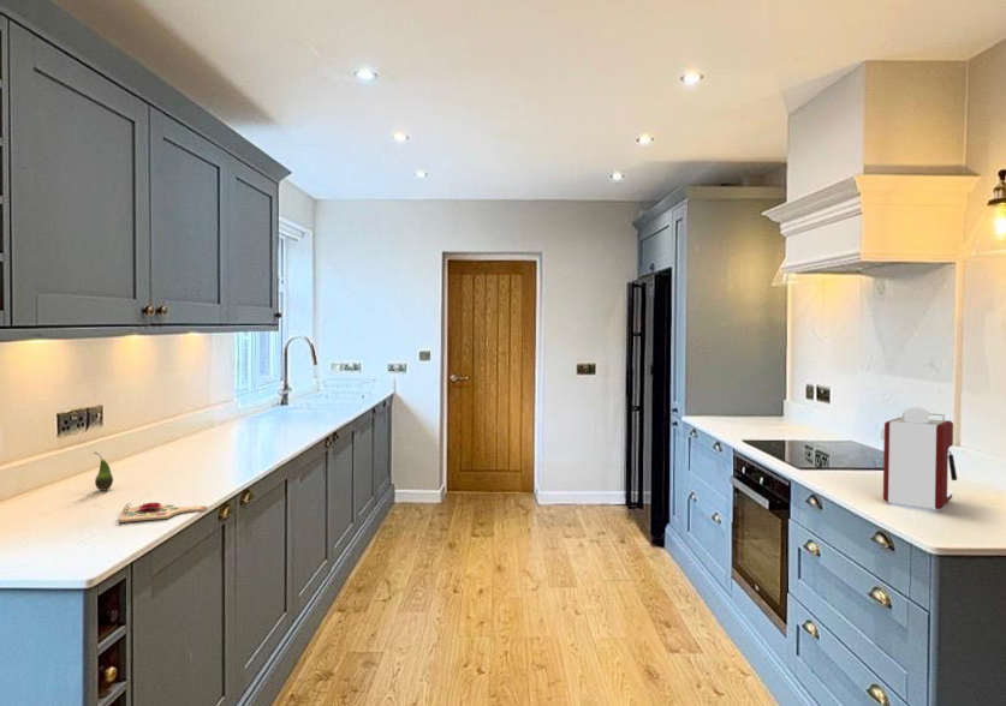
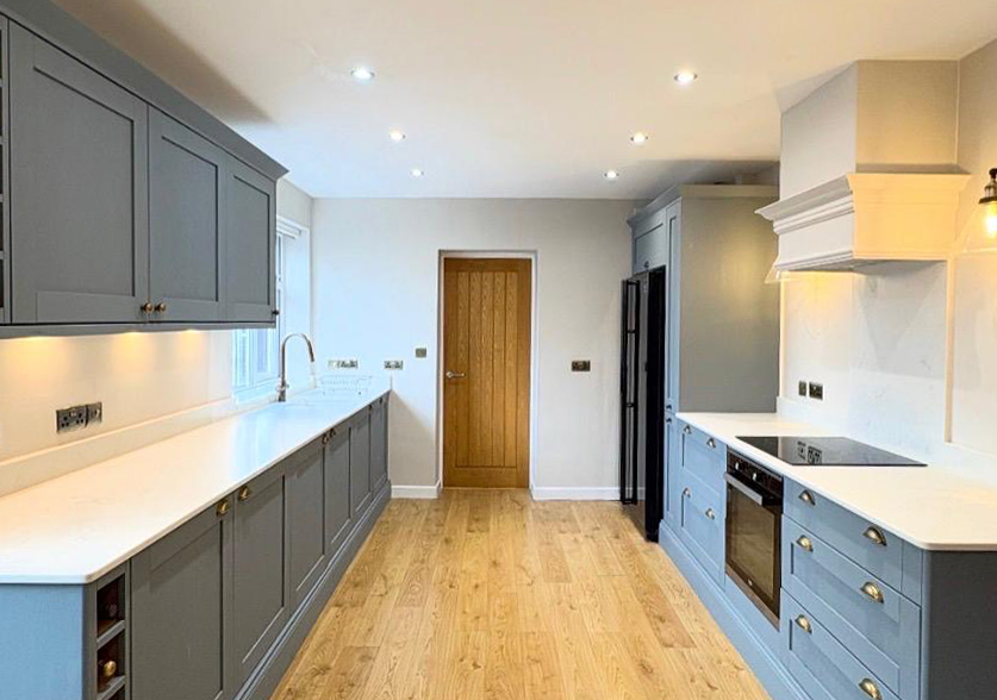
- coffee maker (921, 451)
- fruit (103, 471)
- cutting board (165, 508)
